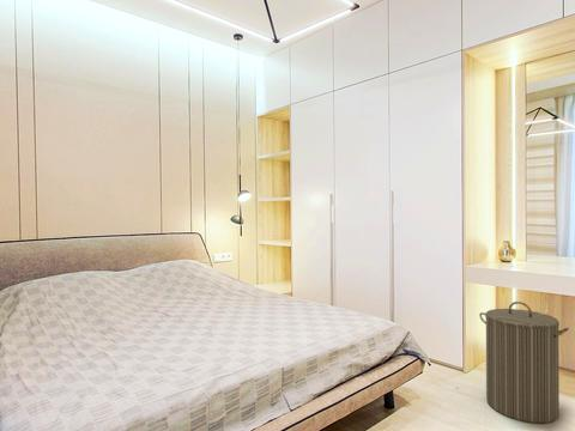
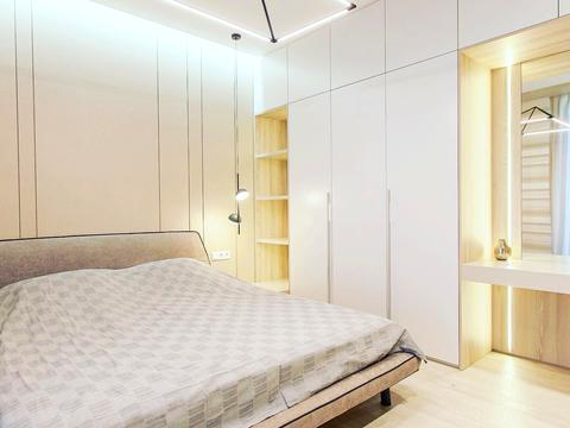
- laundry hamper (520, 354)
